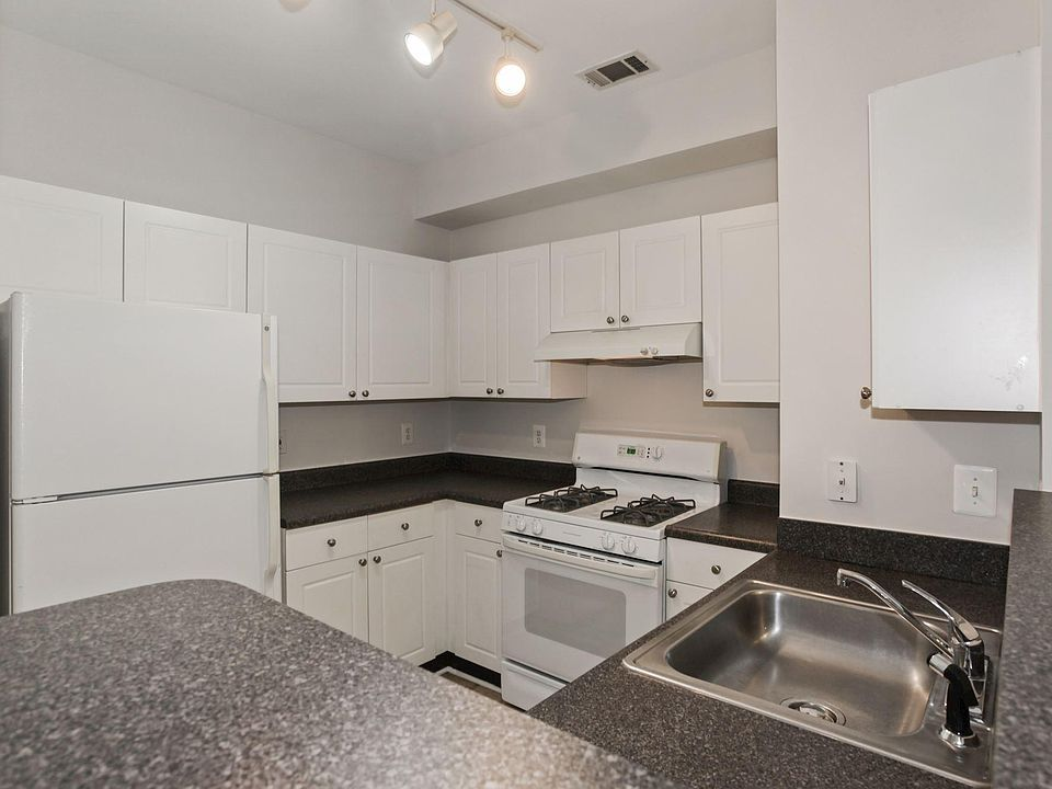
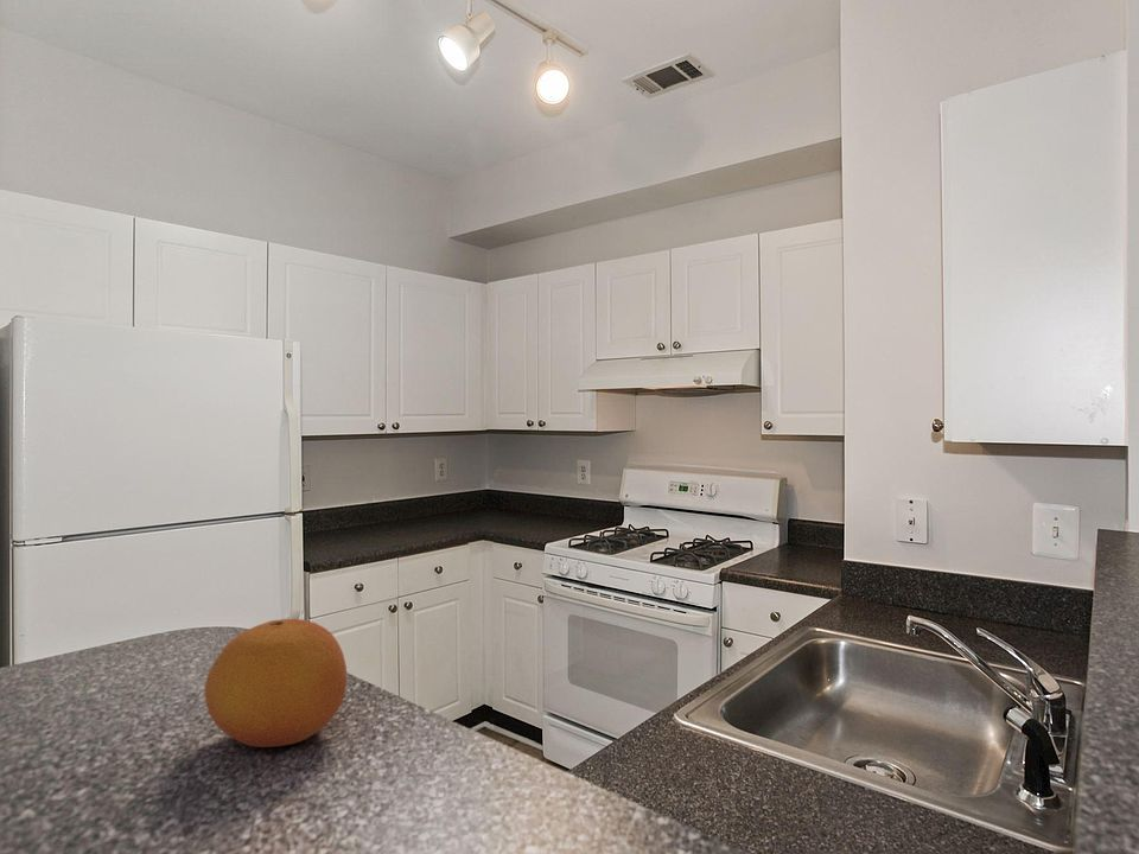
+ fruit (279, 678)
